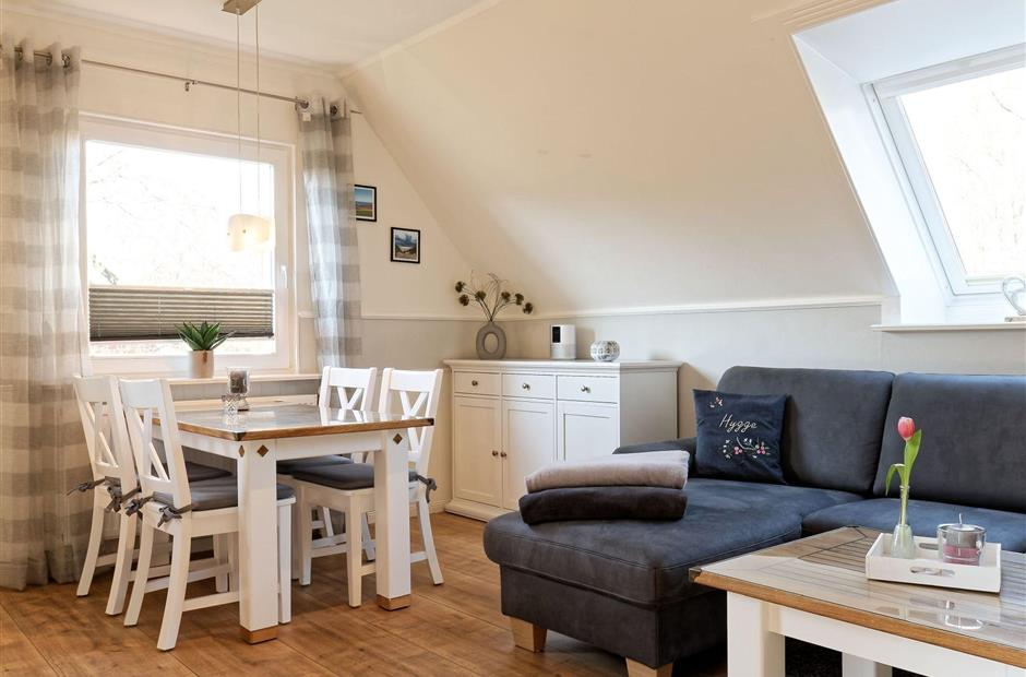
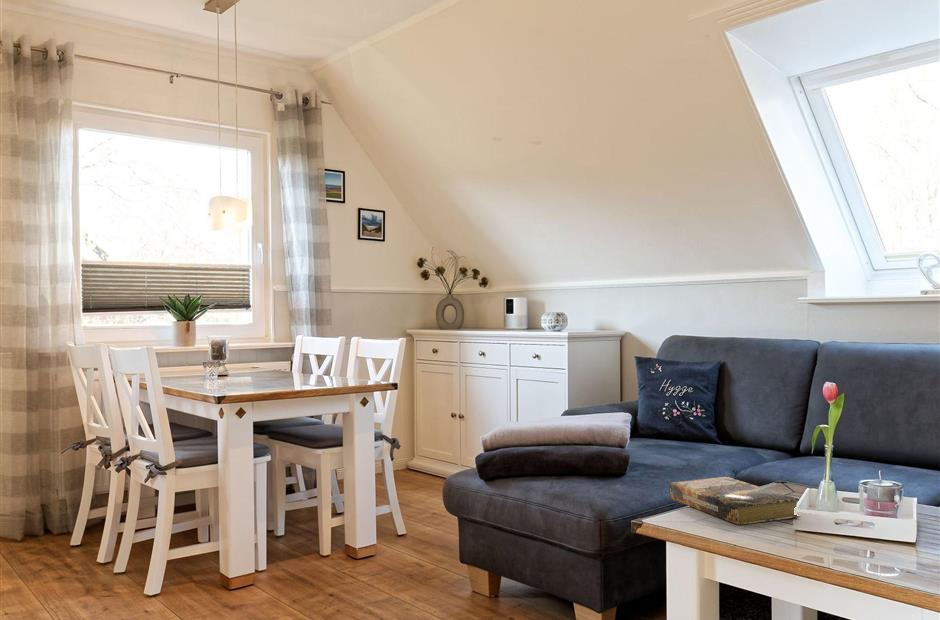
+ book (731, 498)
